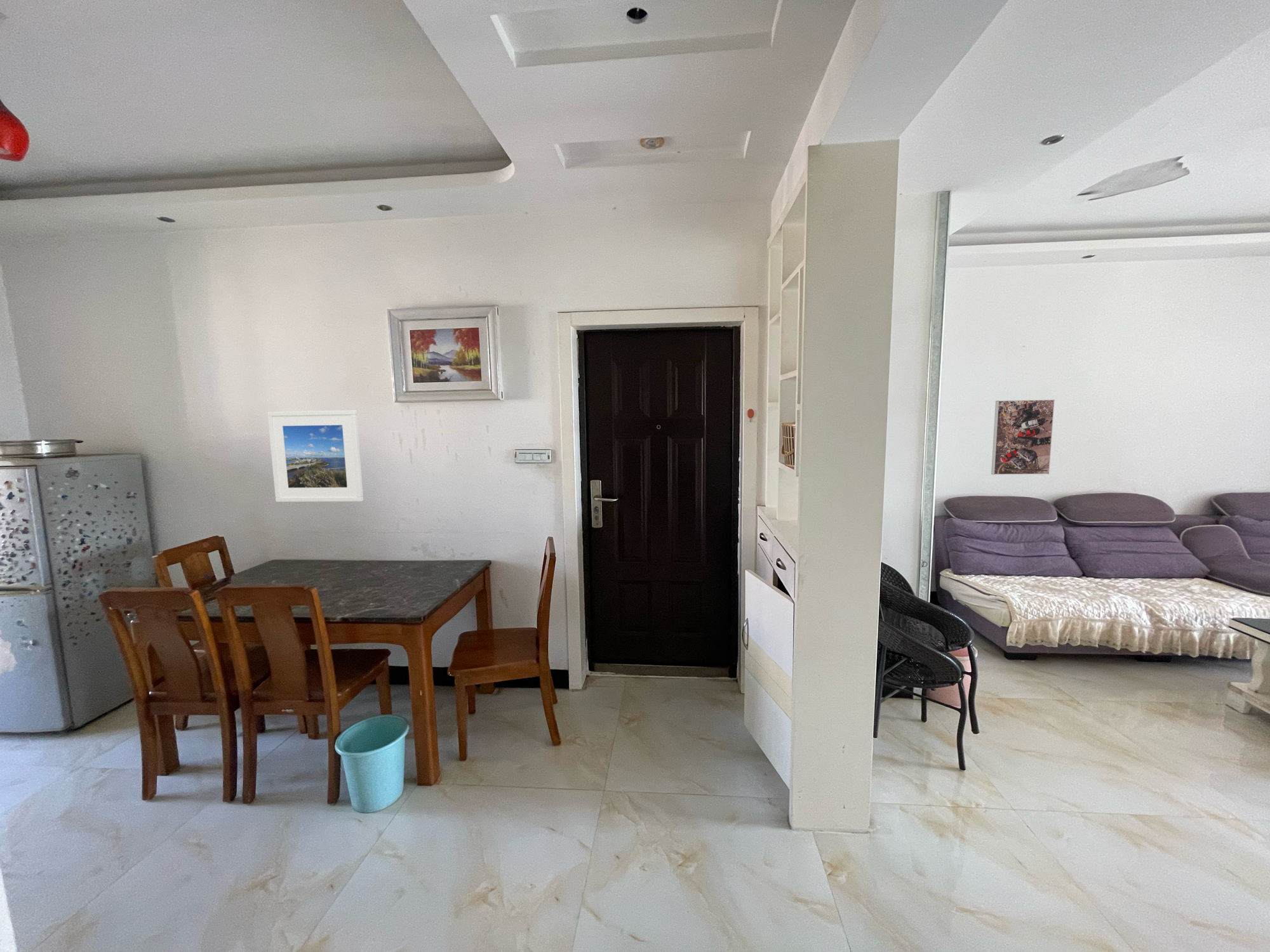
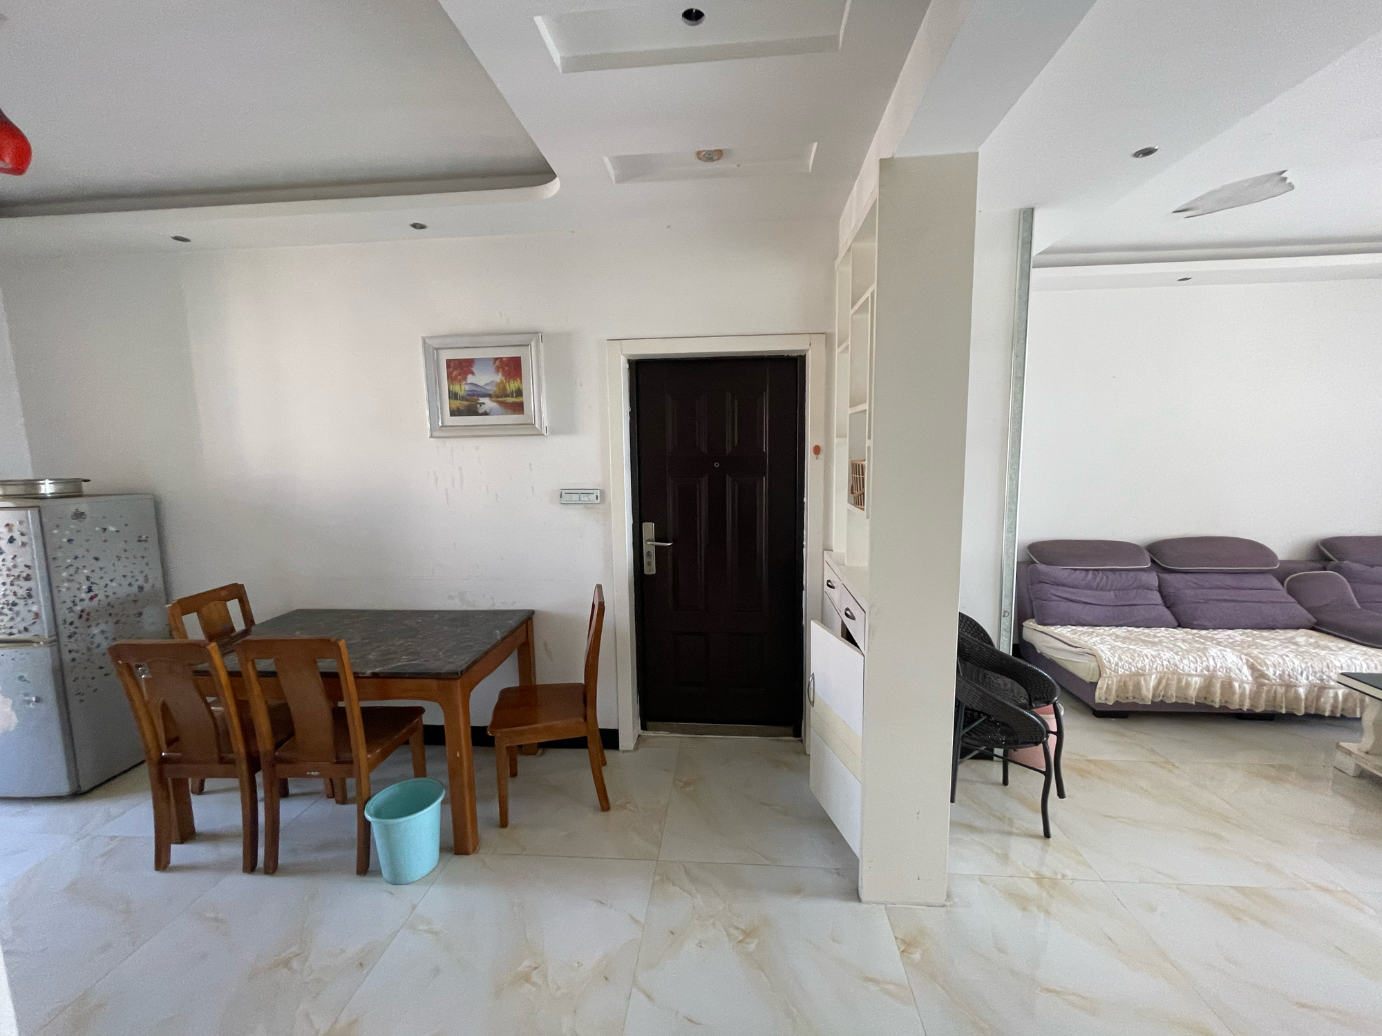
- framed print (1022, 437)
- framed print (316, 456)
